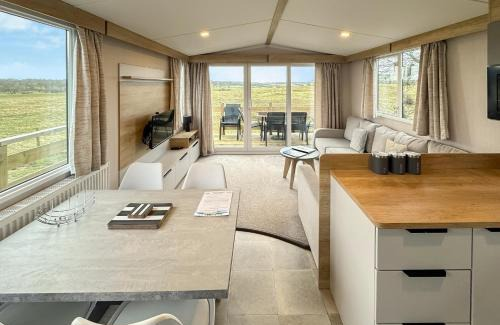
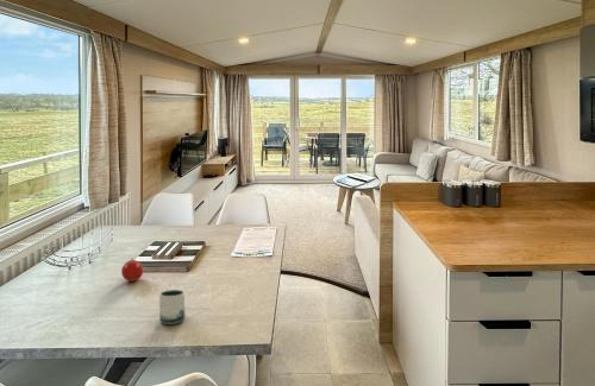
+ fruit (132, 268)
+ mug (173, 304)
